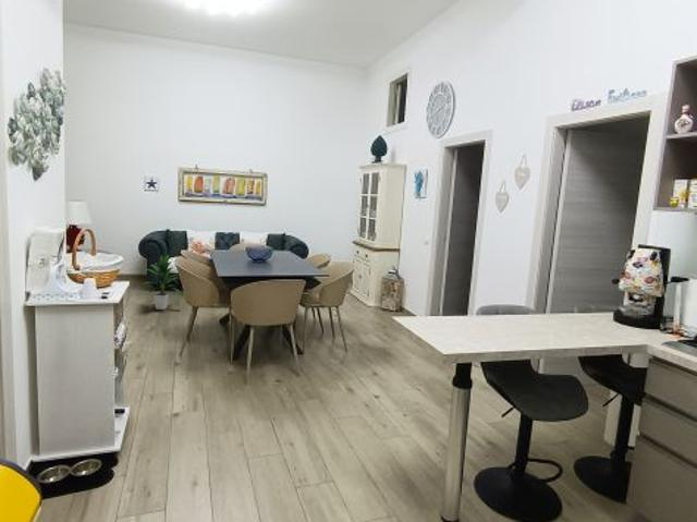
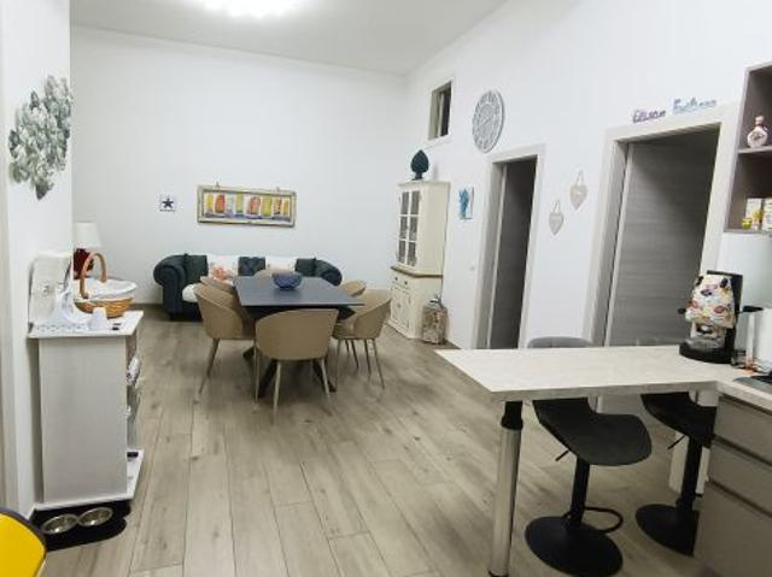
- indoor plant (162, 282)
